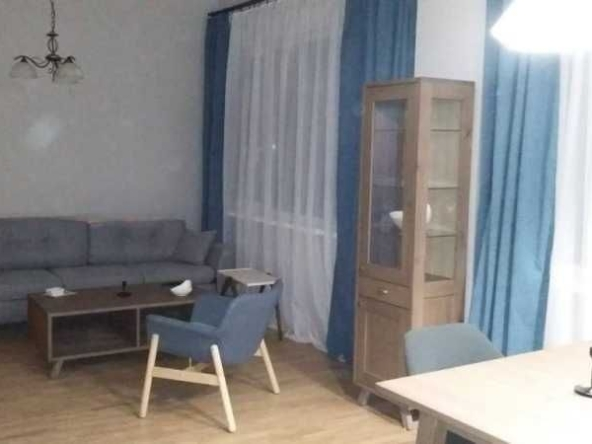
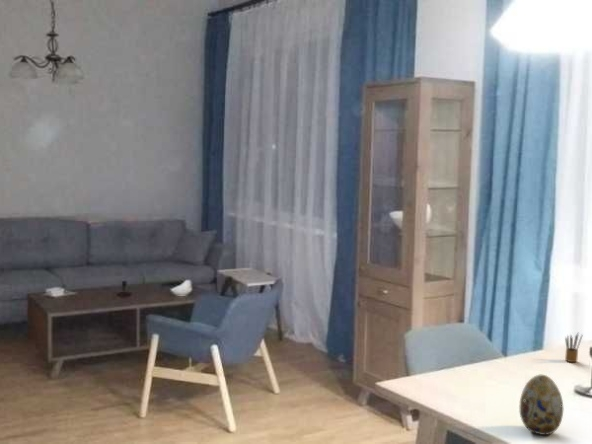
+ pencil box (572, 346)
+ decorative egg (541, 403)
